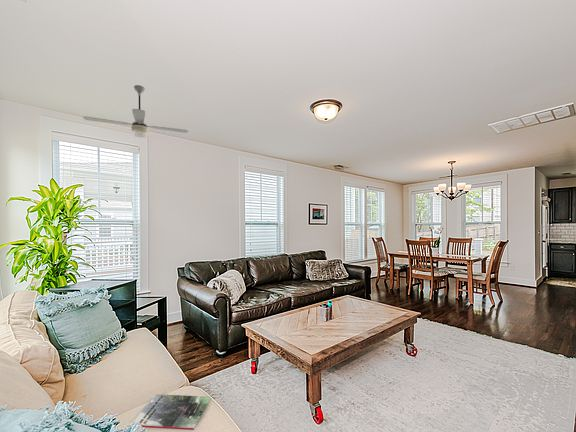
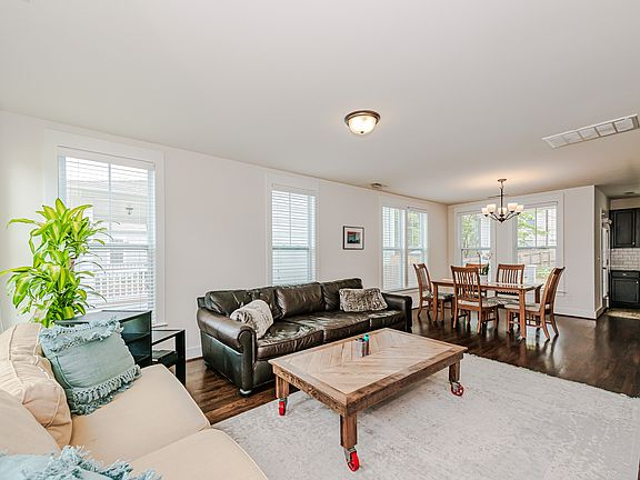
- magazine (173, 410)
- ceiling fan (139, 110)
